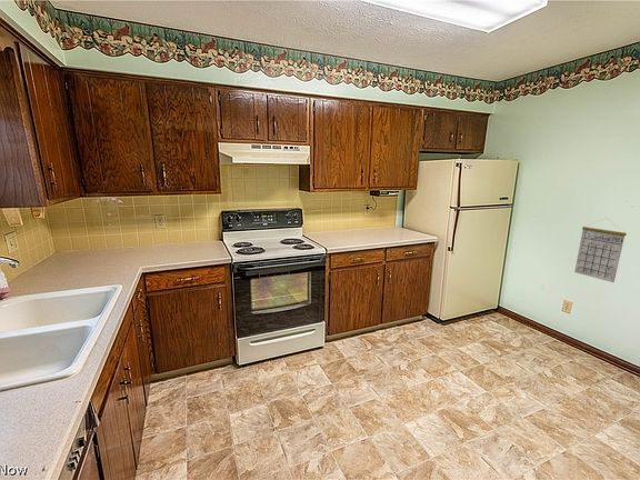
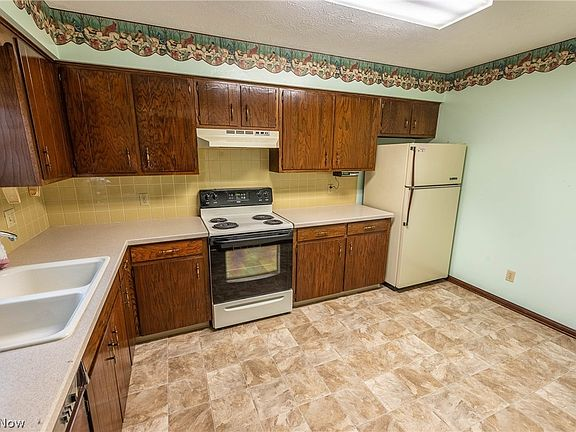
- calendar (599, 248)
